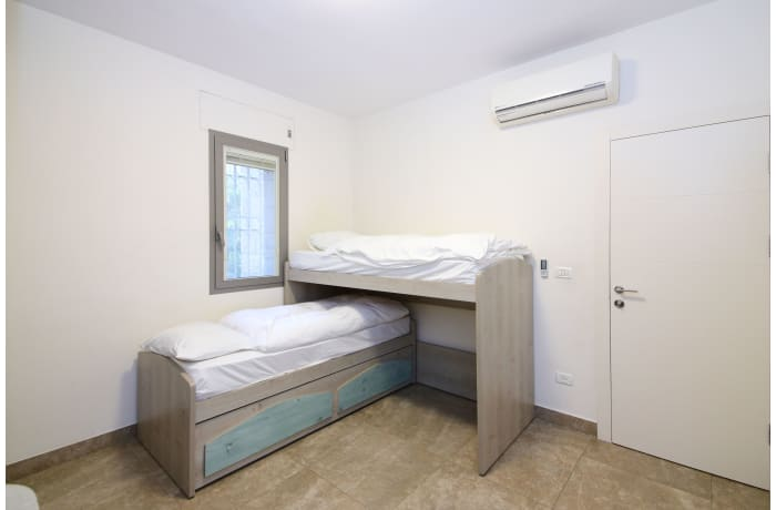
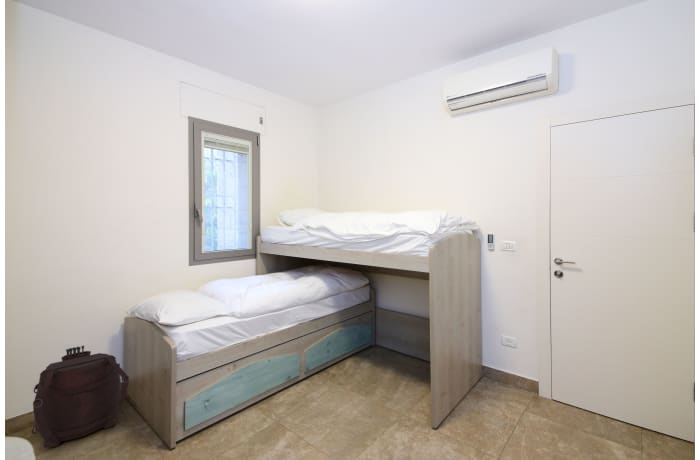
+ backpack (80, 391)
